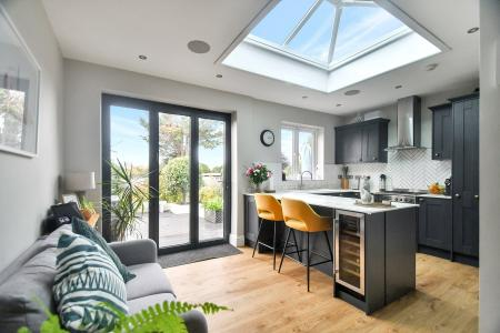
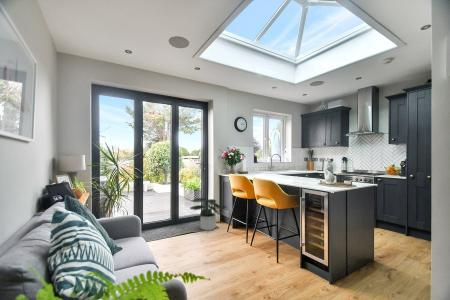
+ potted plant (209, 213)
